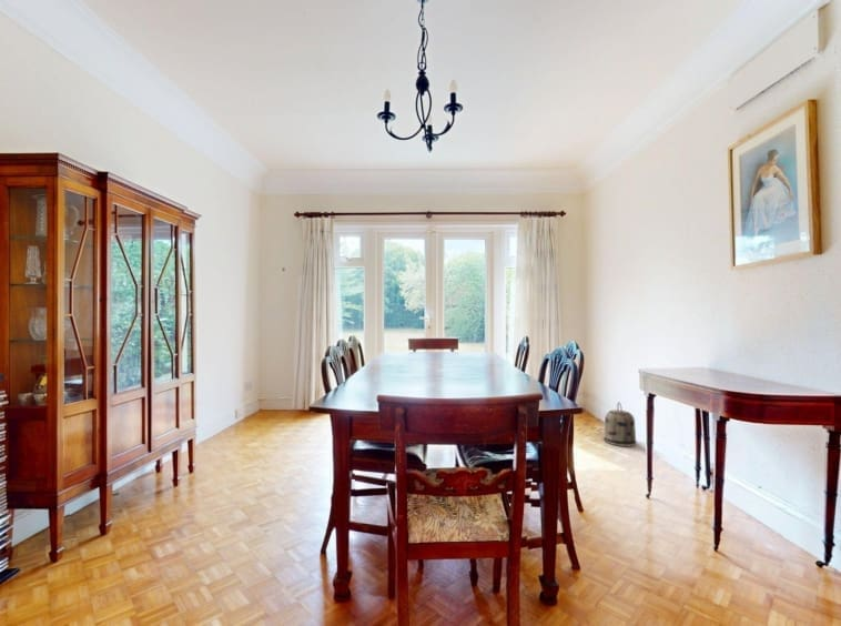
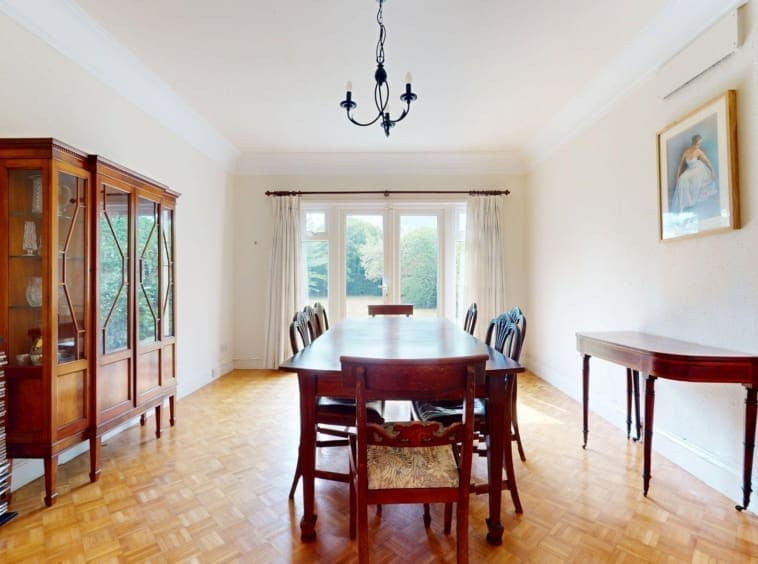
- basket (619, 422)
